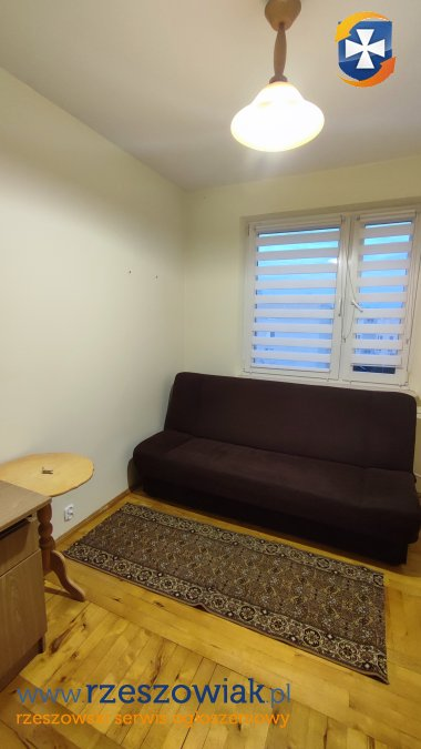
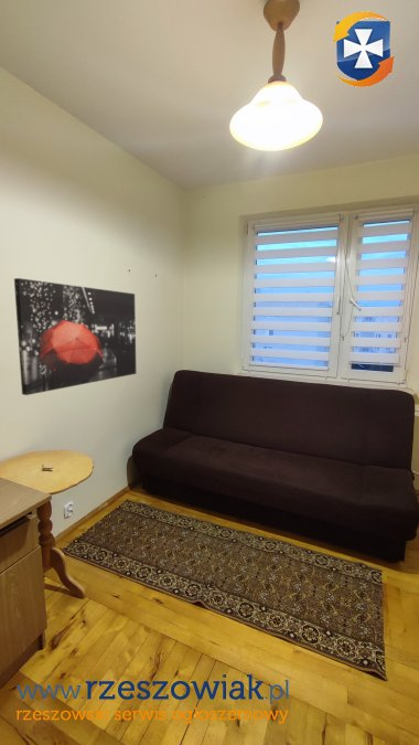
+ wall art (87, 336)
